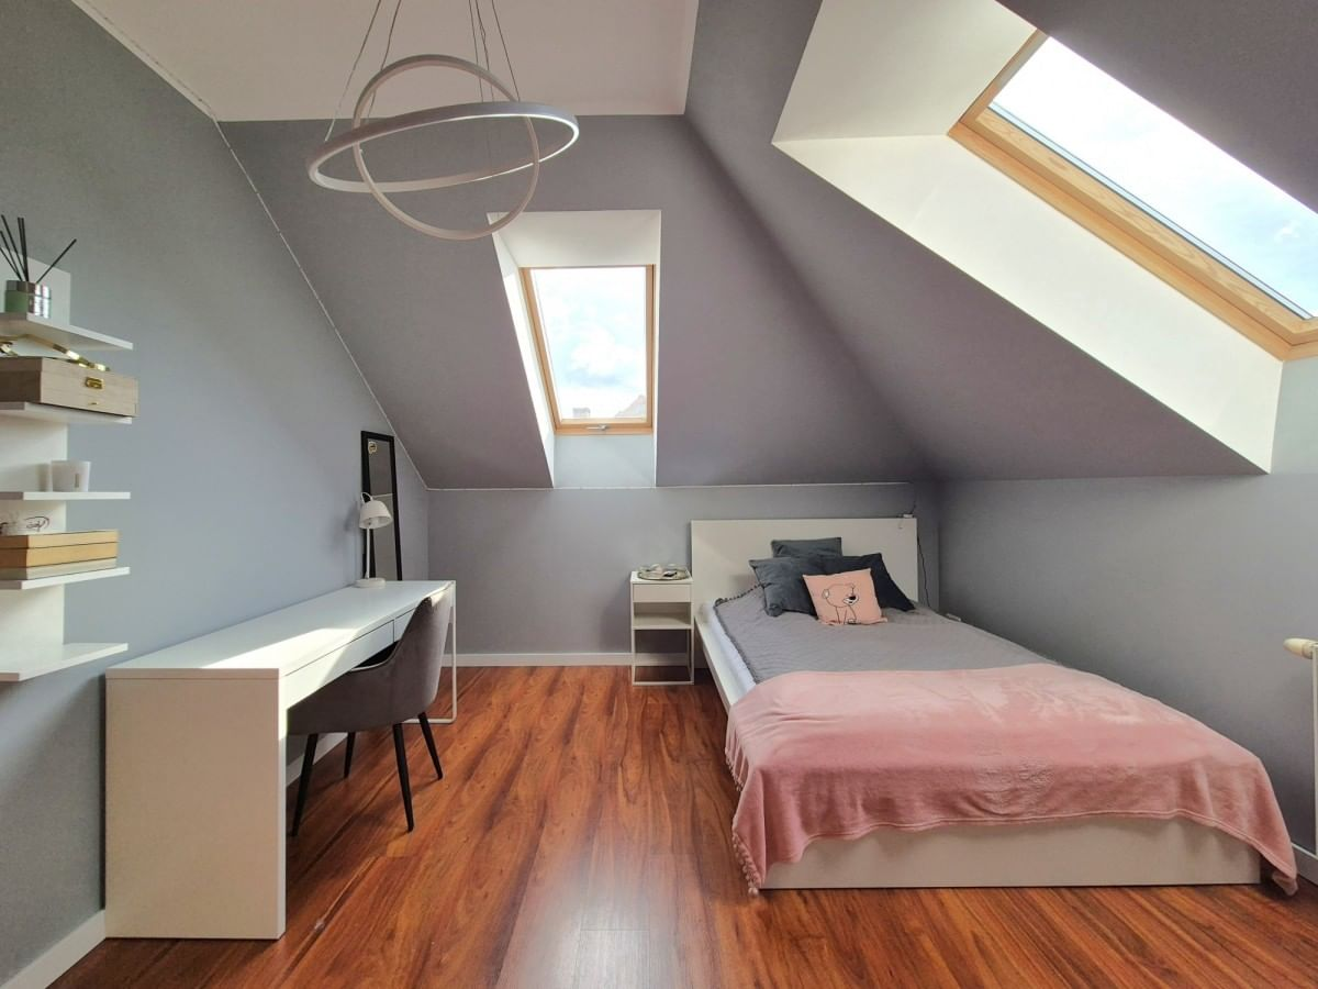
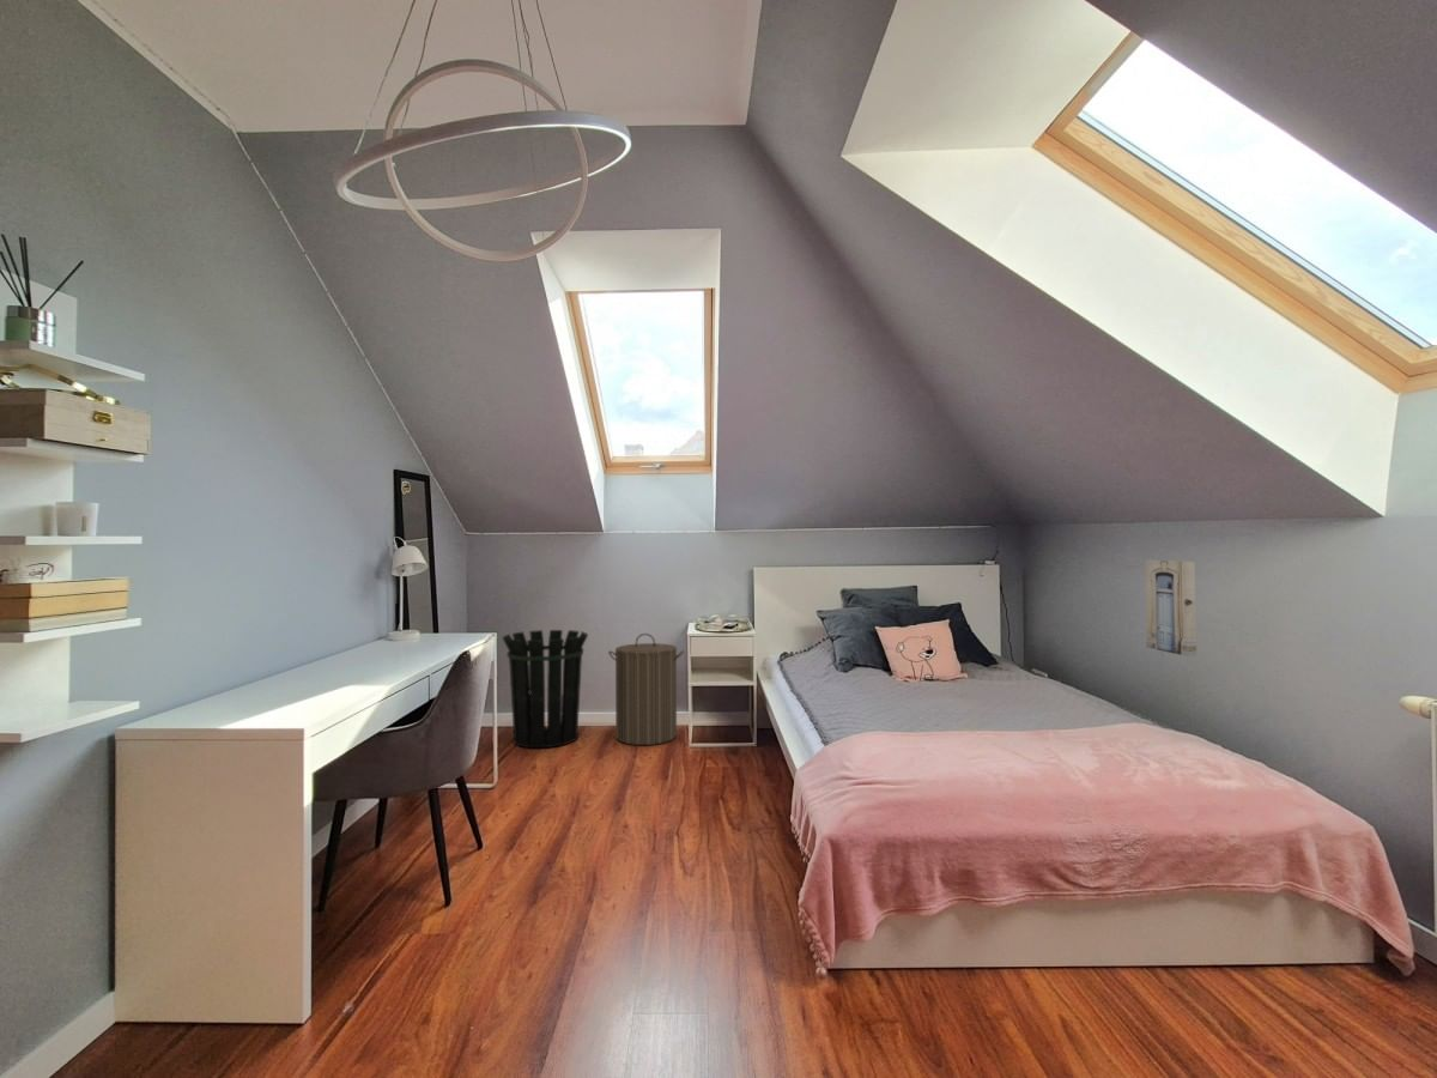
+ laundry hamper (645, 684)
+ waste bin (544, 686)
+ wall art (1169, 606)
